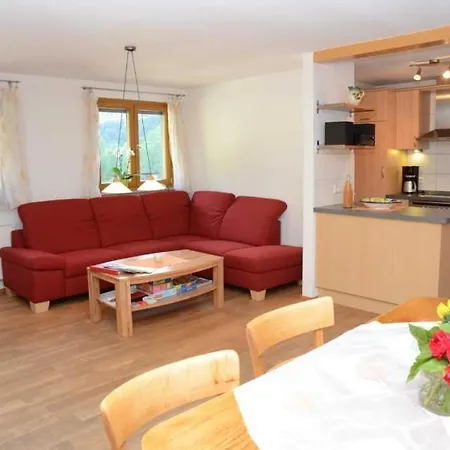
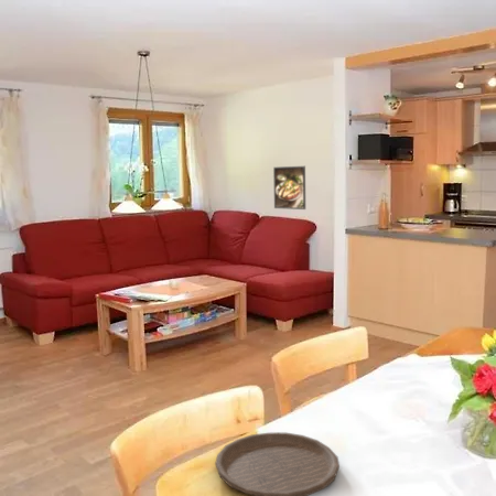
+ plate (277, 464)
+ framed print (289, 187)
